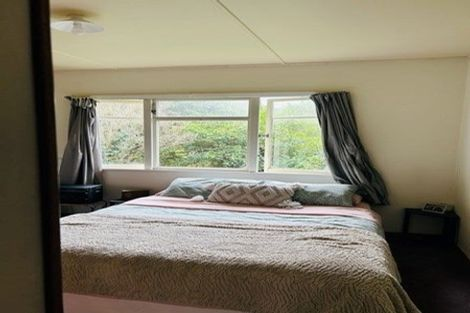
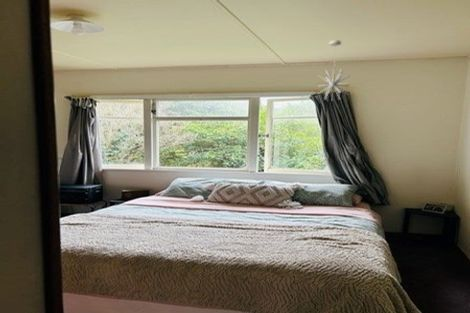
+ pendant light (333, 71)
